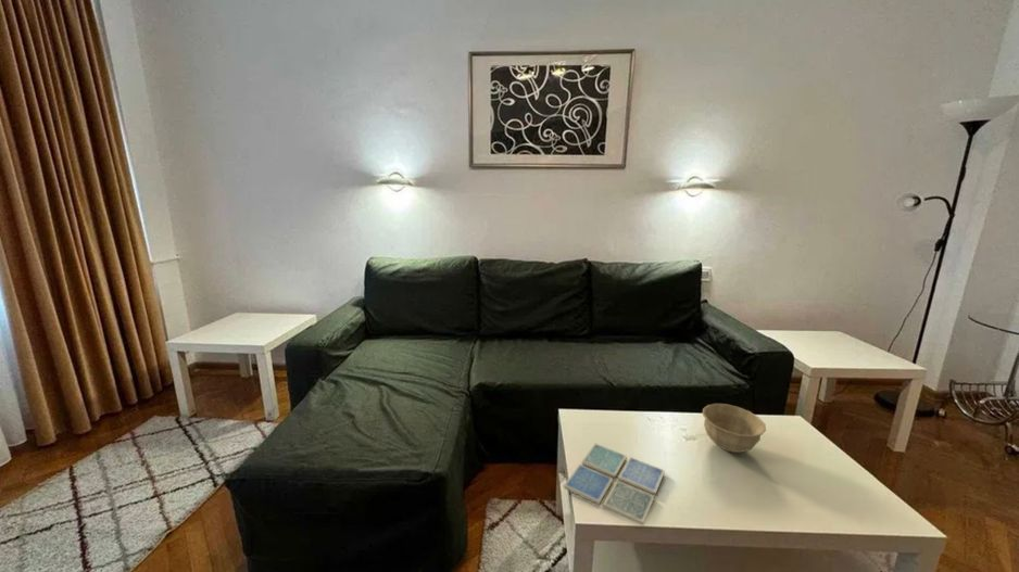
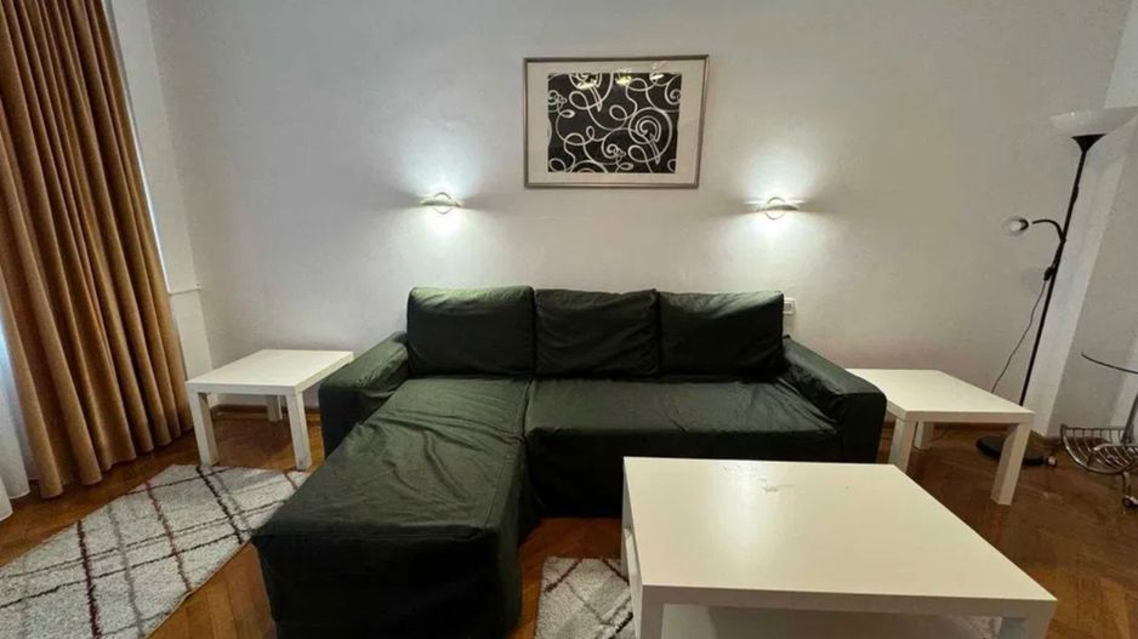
- drink coaster (615, 476)
- bowl (730, 432)
